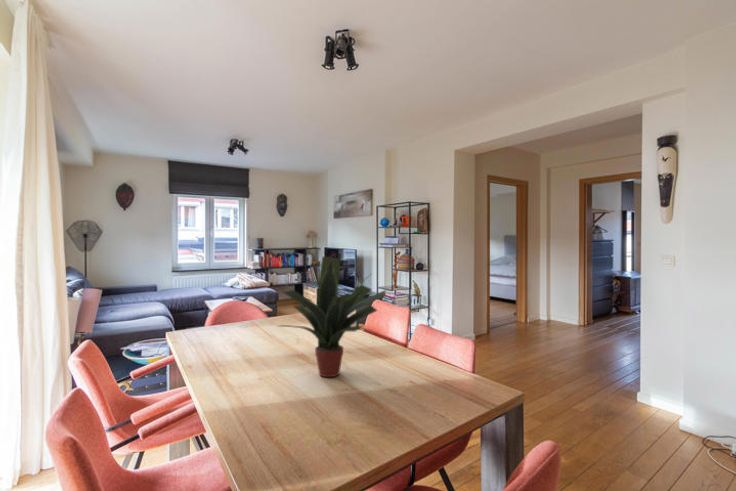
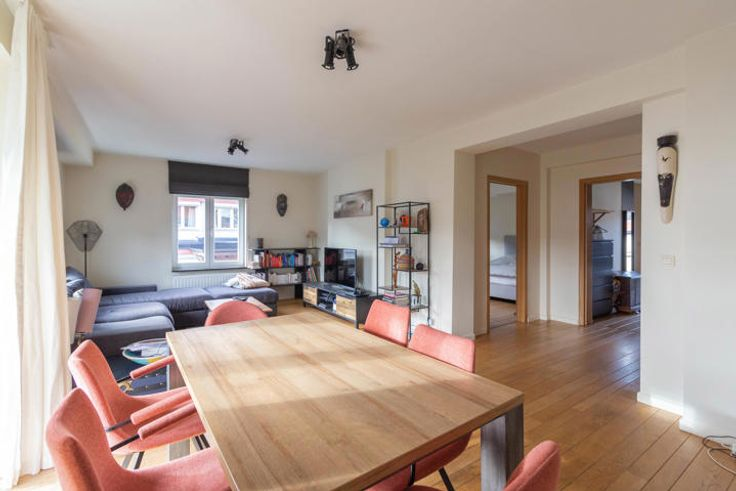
- potted plant (332, 314)
